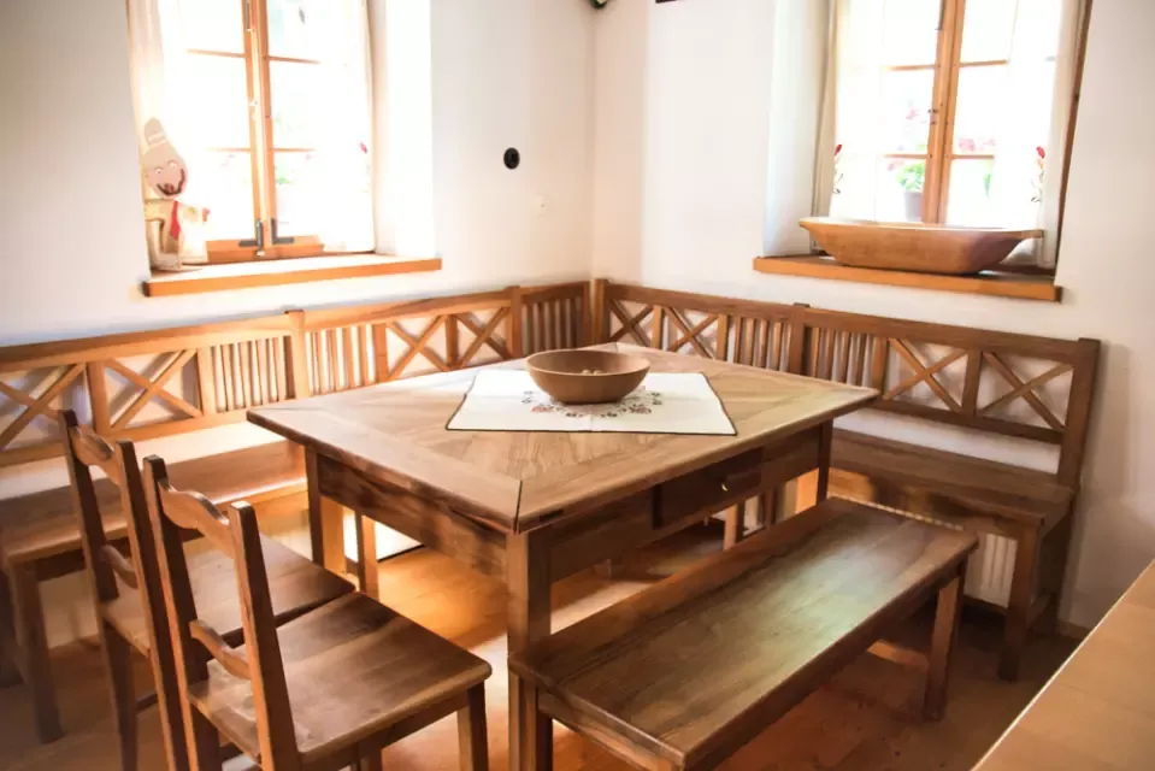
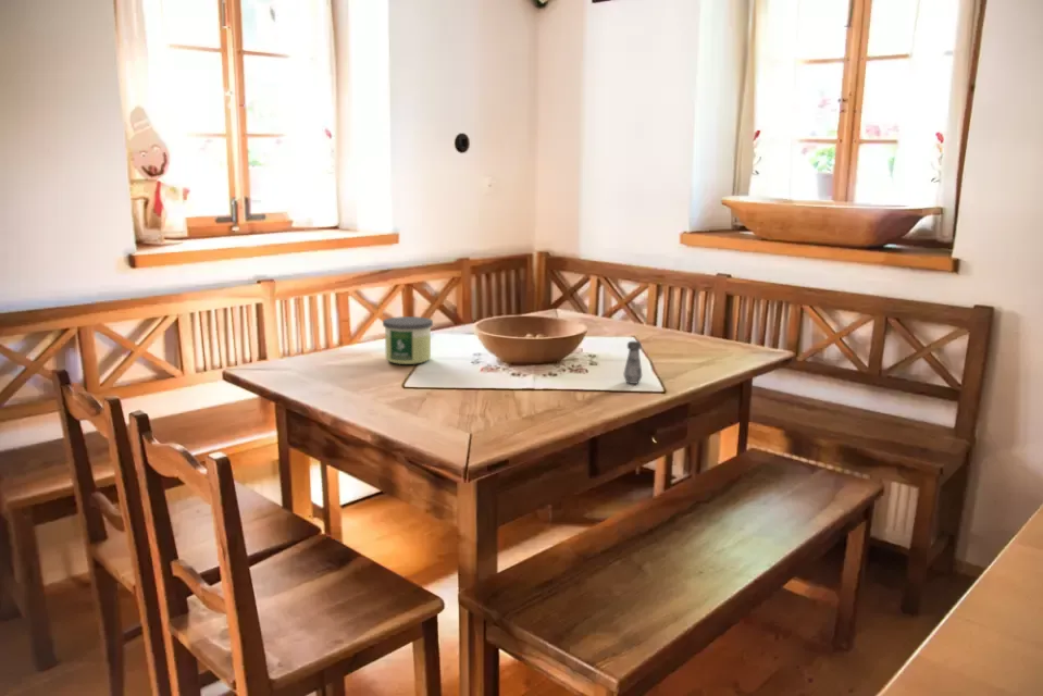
+ salt shaker (633, 361)
+ candle (408, 340)
